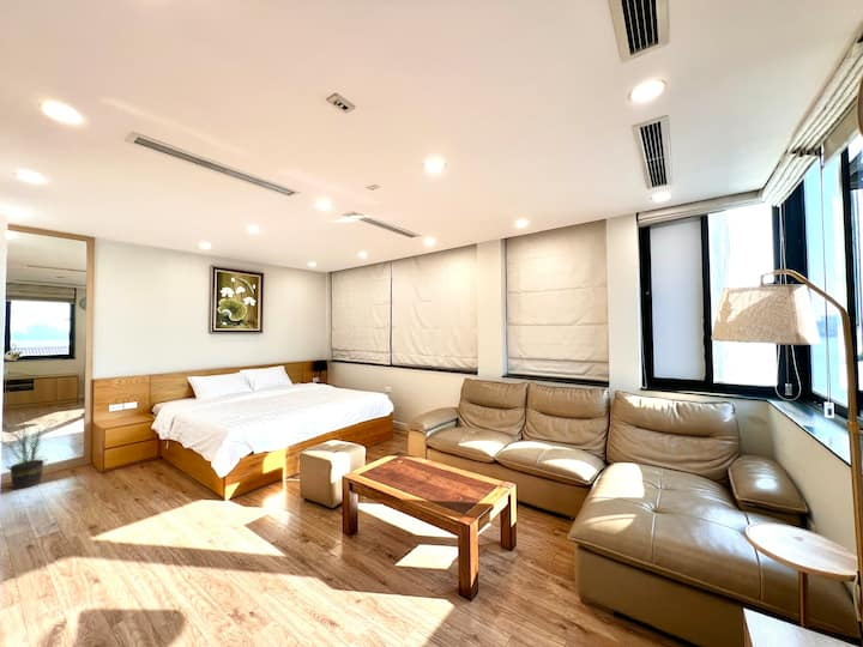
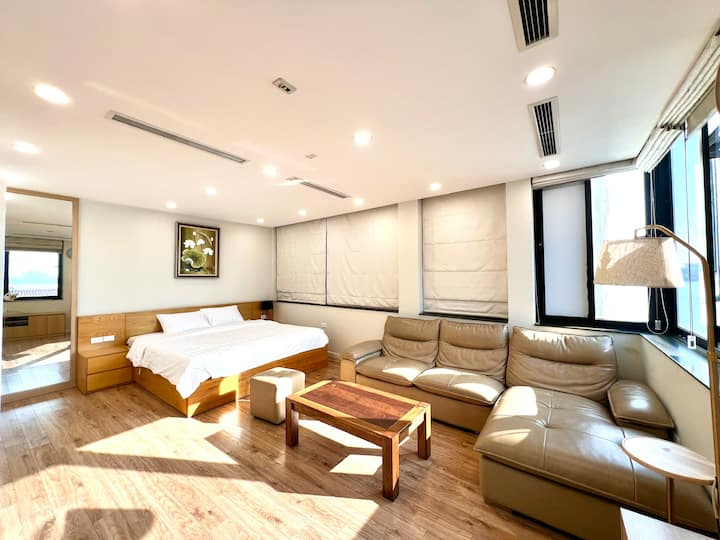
- potted plant (25, 453)
